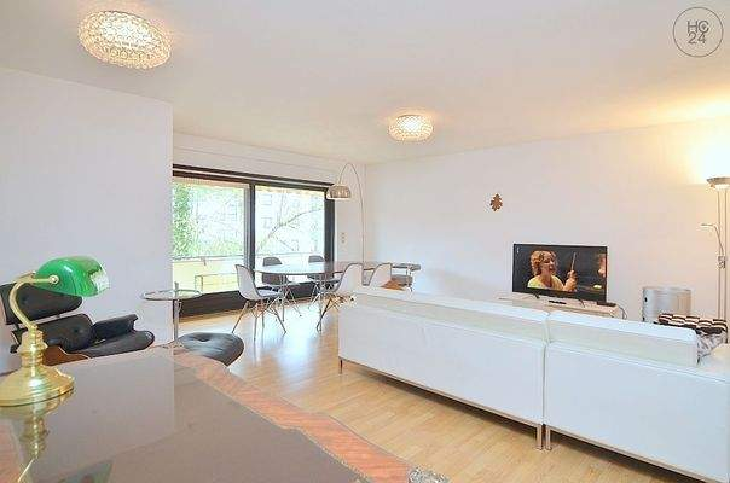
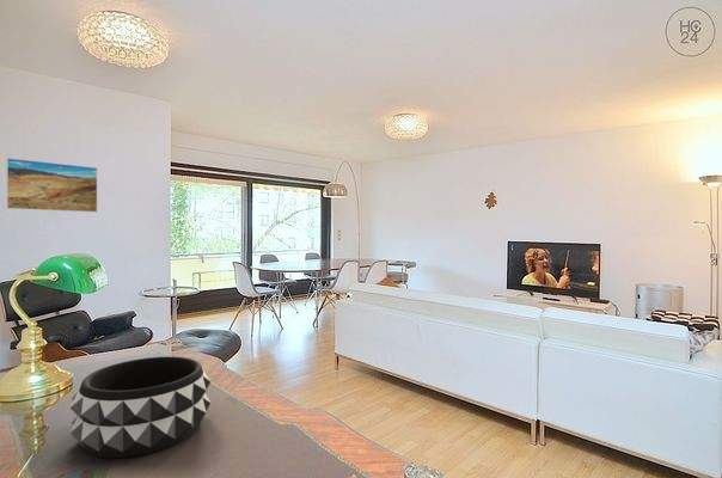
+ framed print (54, 186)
+ decorative bowl (145, 400)
